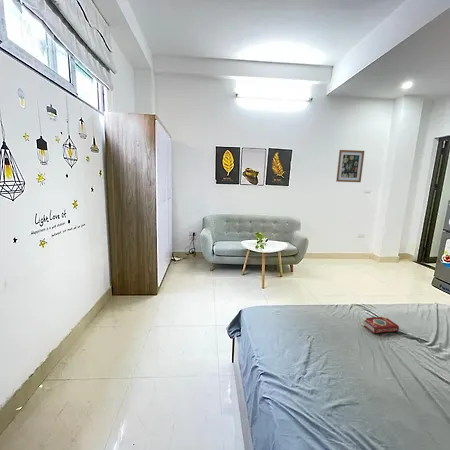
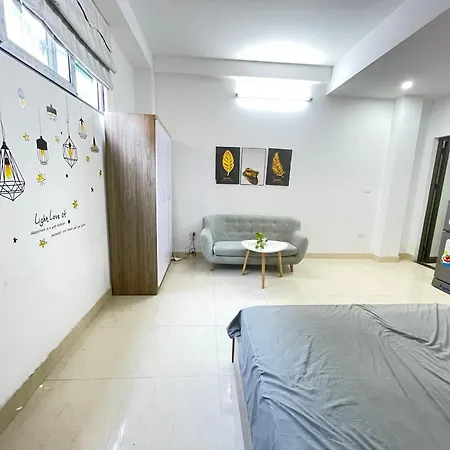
- wall art (350, 166)
- book (380, 323)
